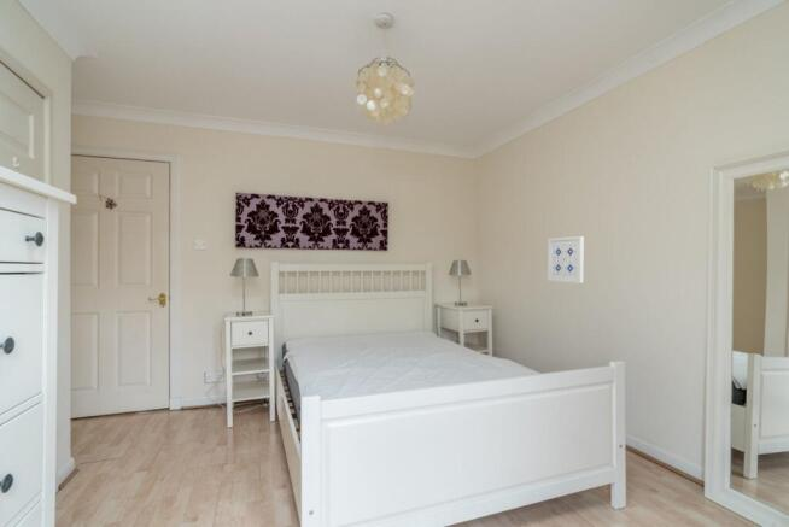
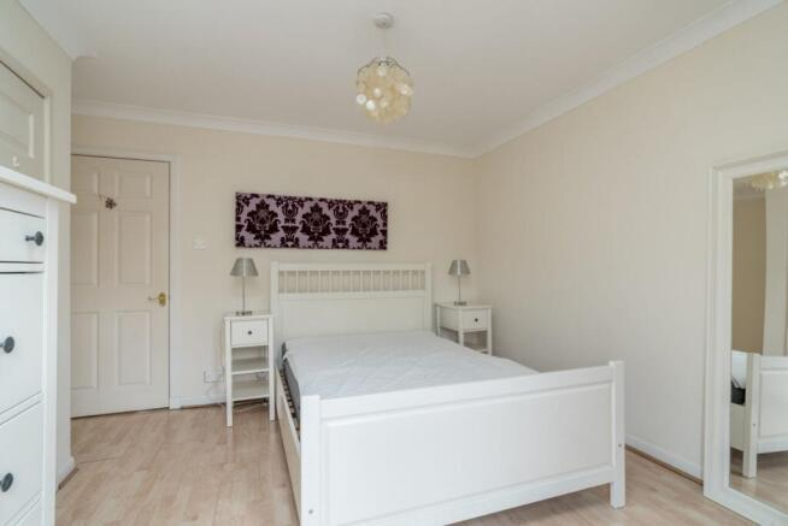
- wall art (565, 259)
